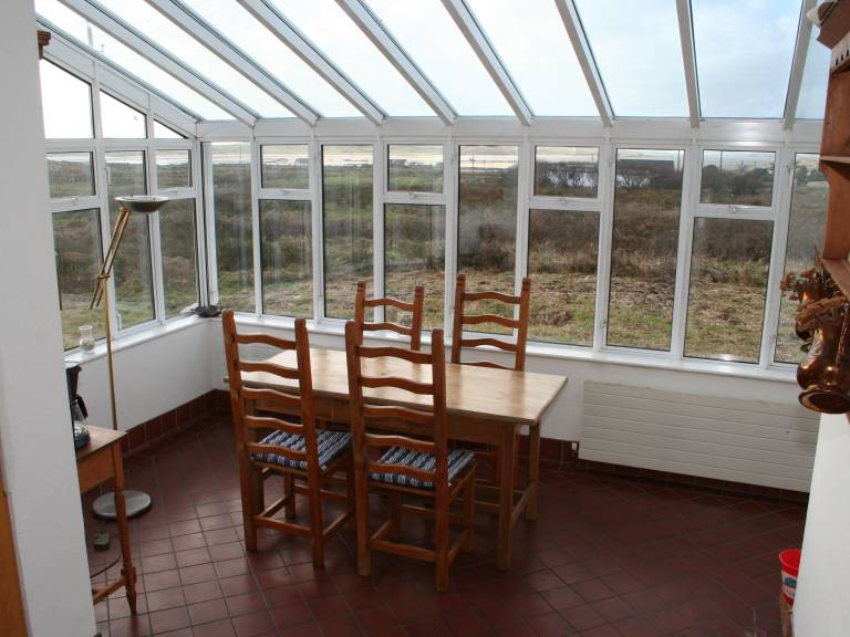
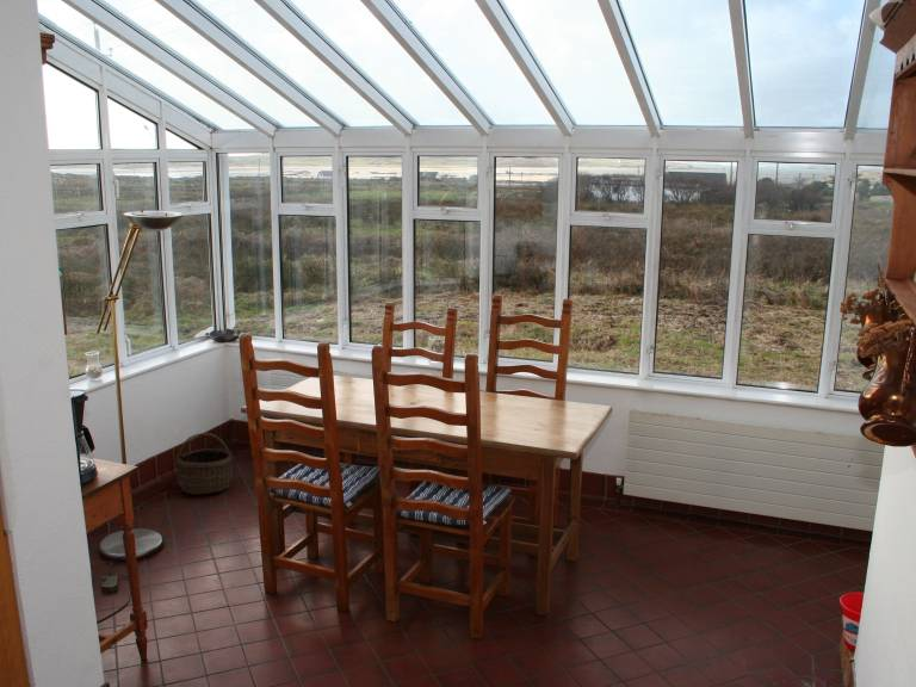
+ wicker basket (205, 460)
